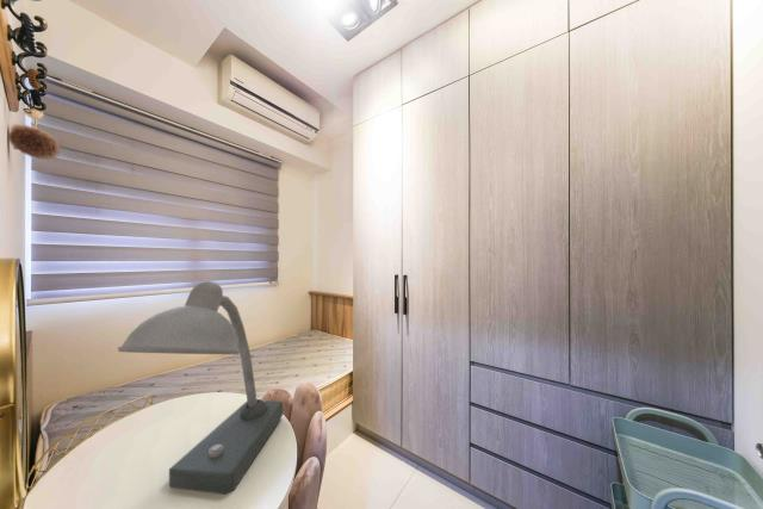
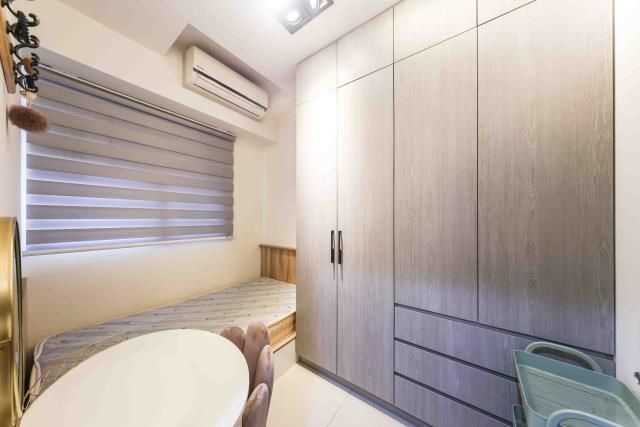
- desk lamp (224, 353)
